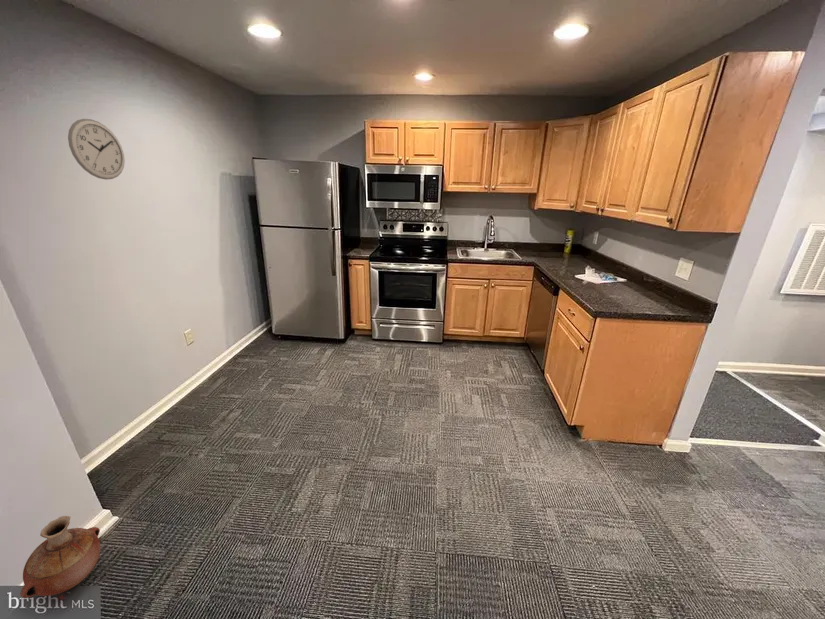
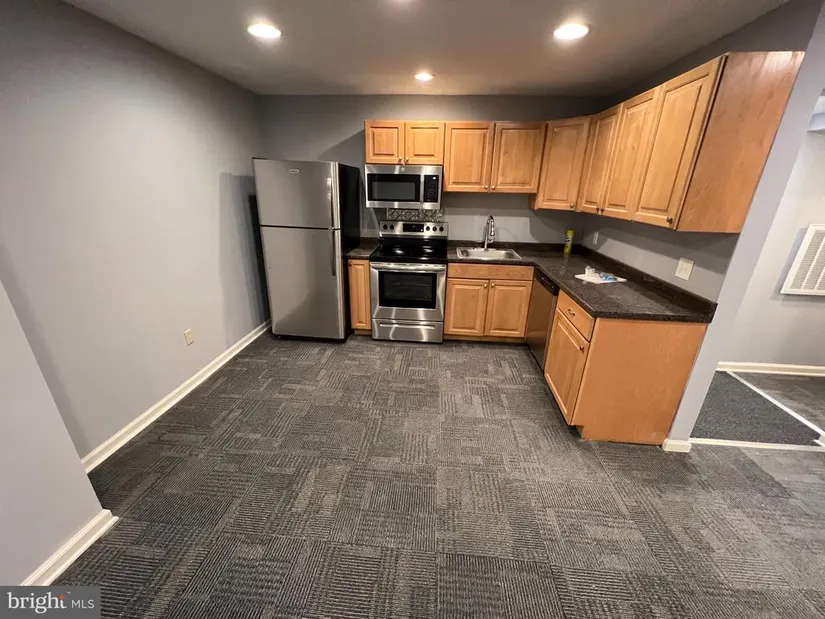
- wall clock (99, 150)
- vase (61, 555)
